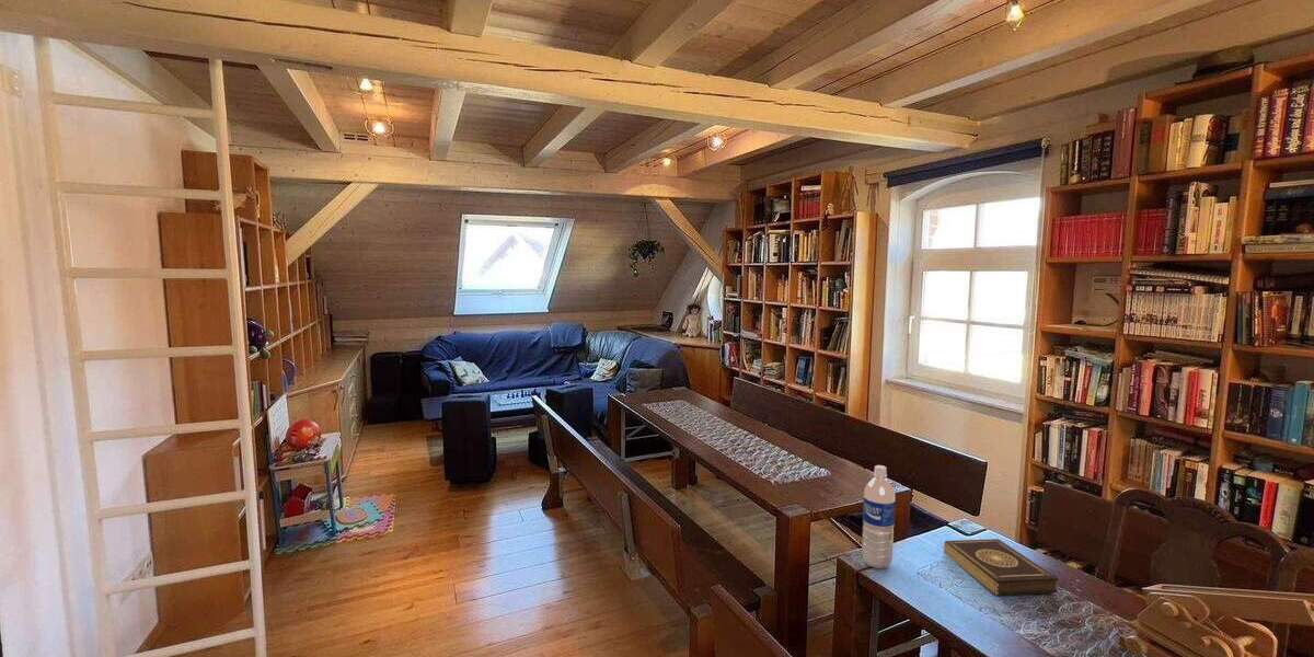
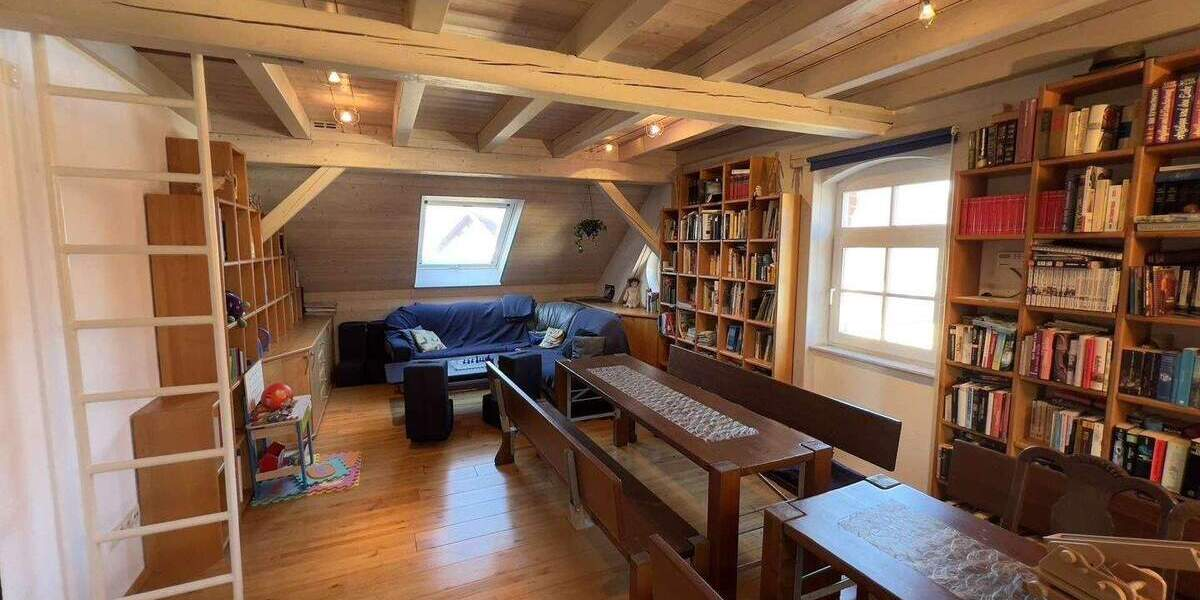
- water bottle (878, 516)
- book (996, 564)
